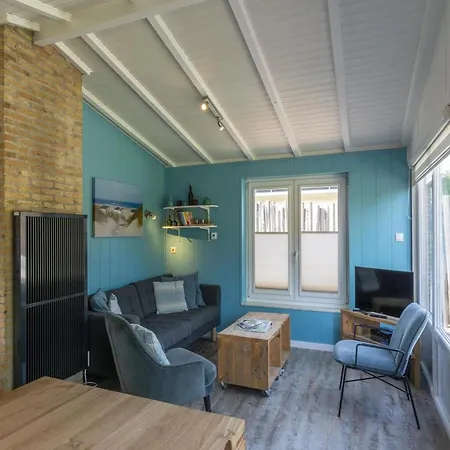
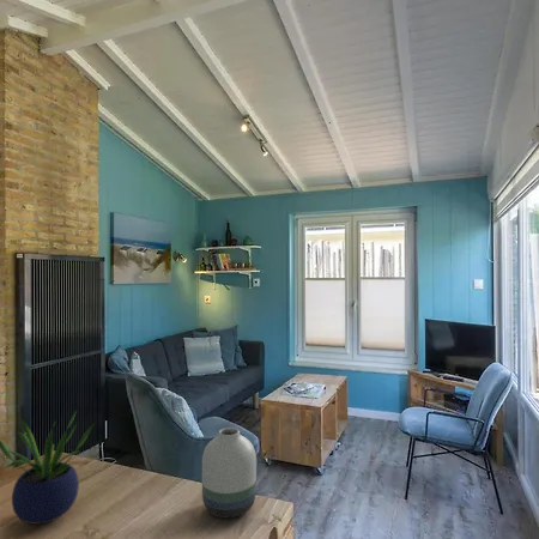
+ potted plant (49, 468)
+ vase (229, 470)
